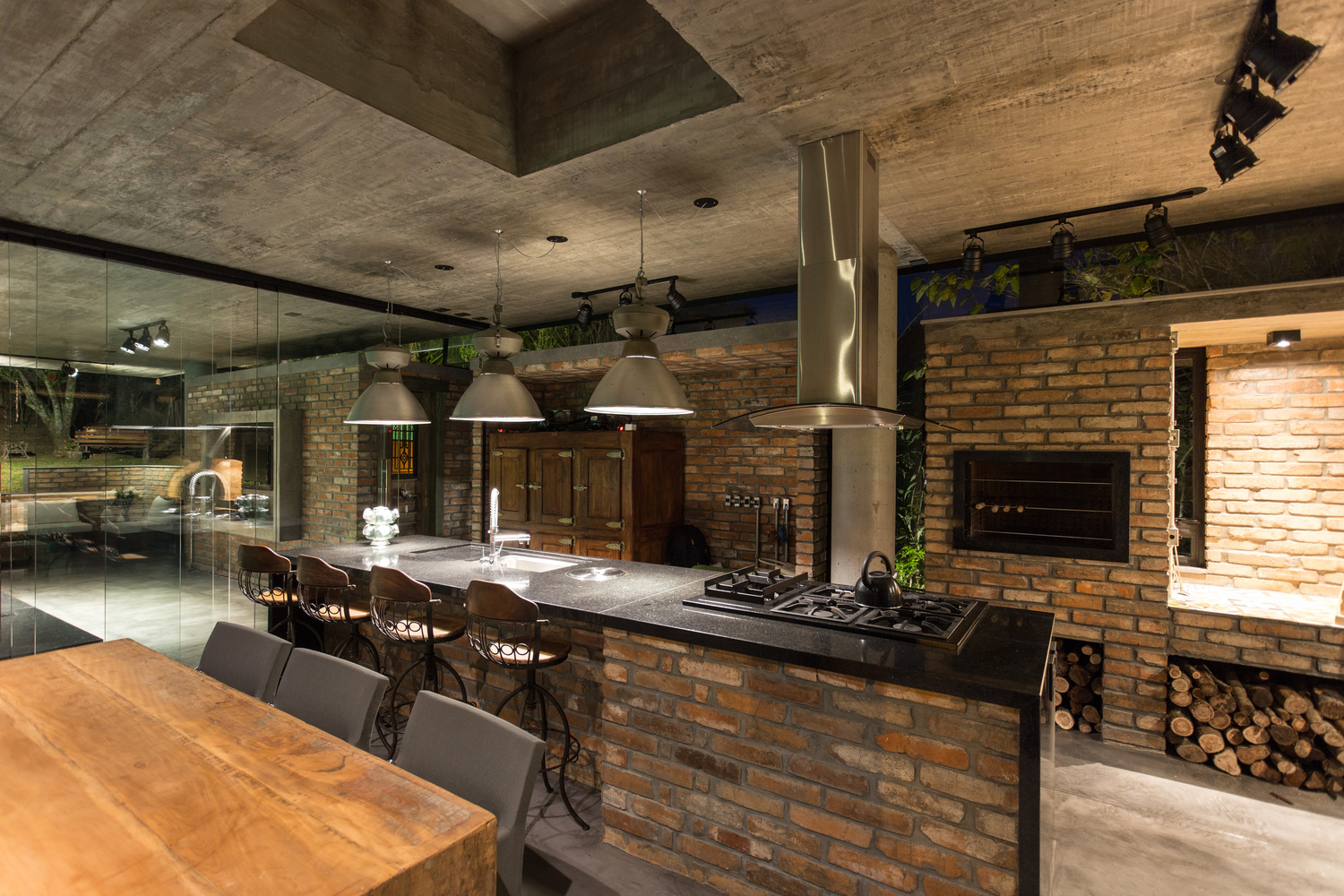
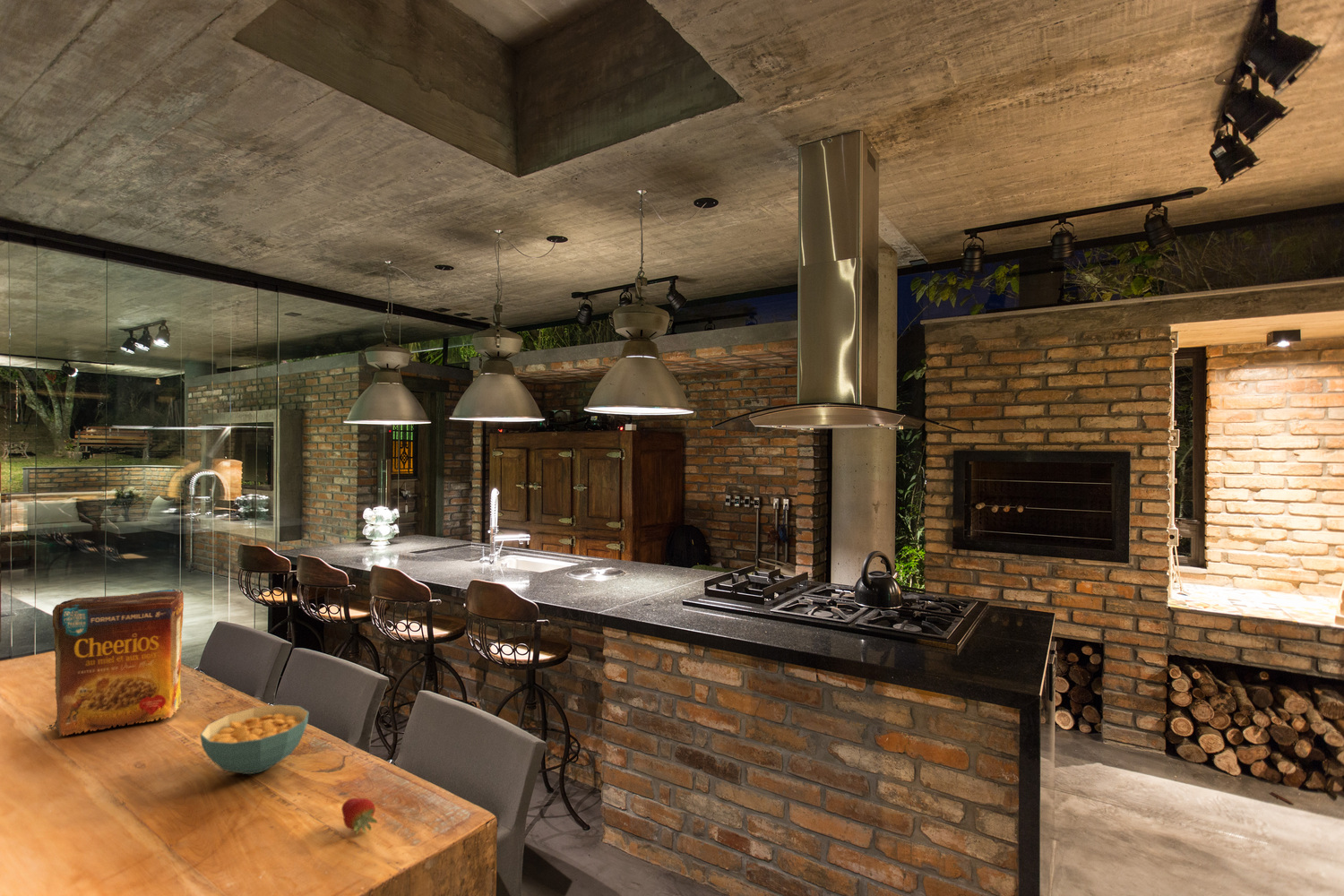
+ cereal box (122, 655)
+ cereal bowl (256, 745)
+ fruit (358, 813)
